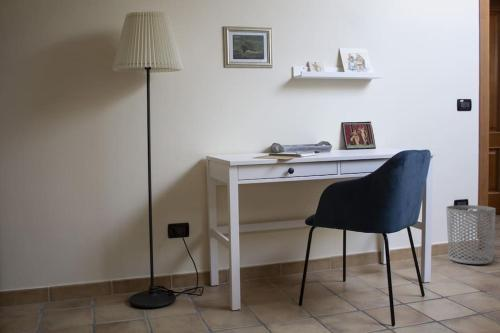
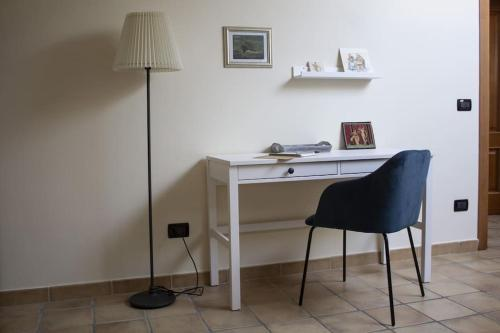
- waste bin (470, 234)
